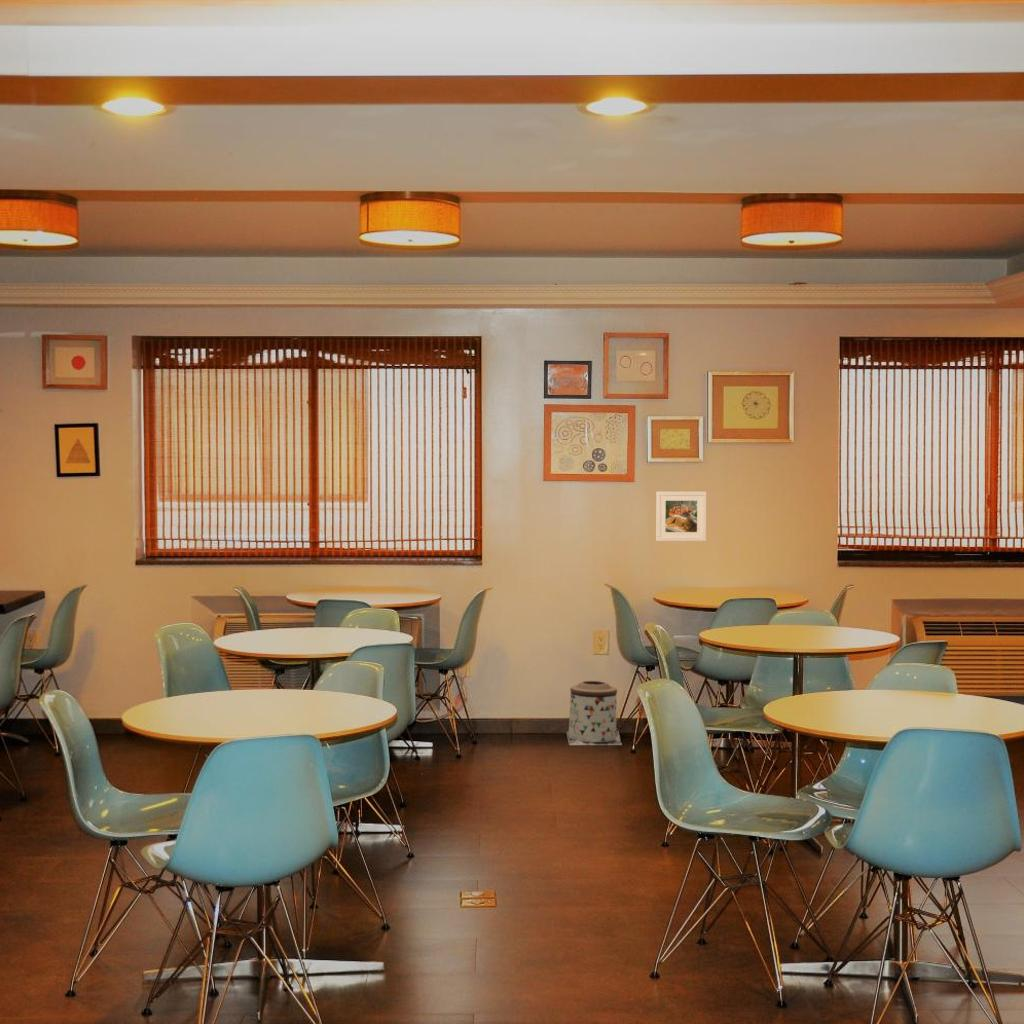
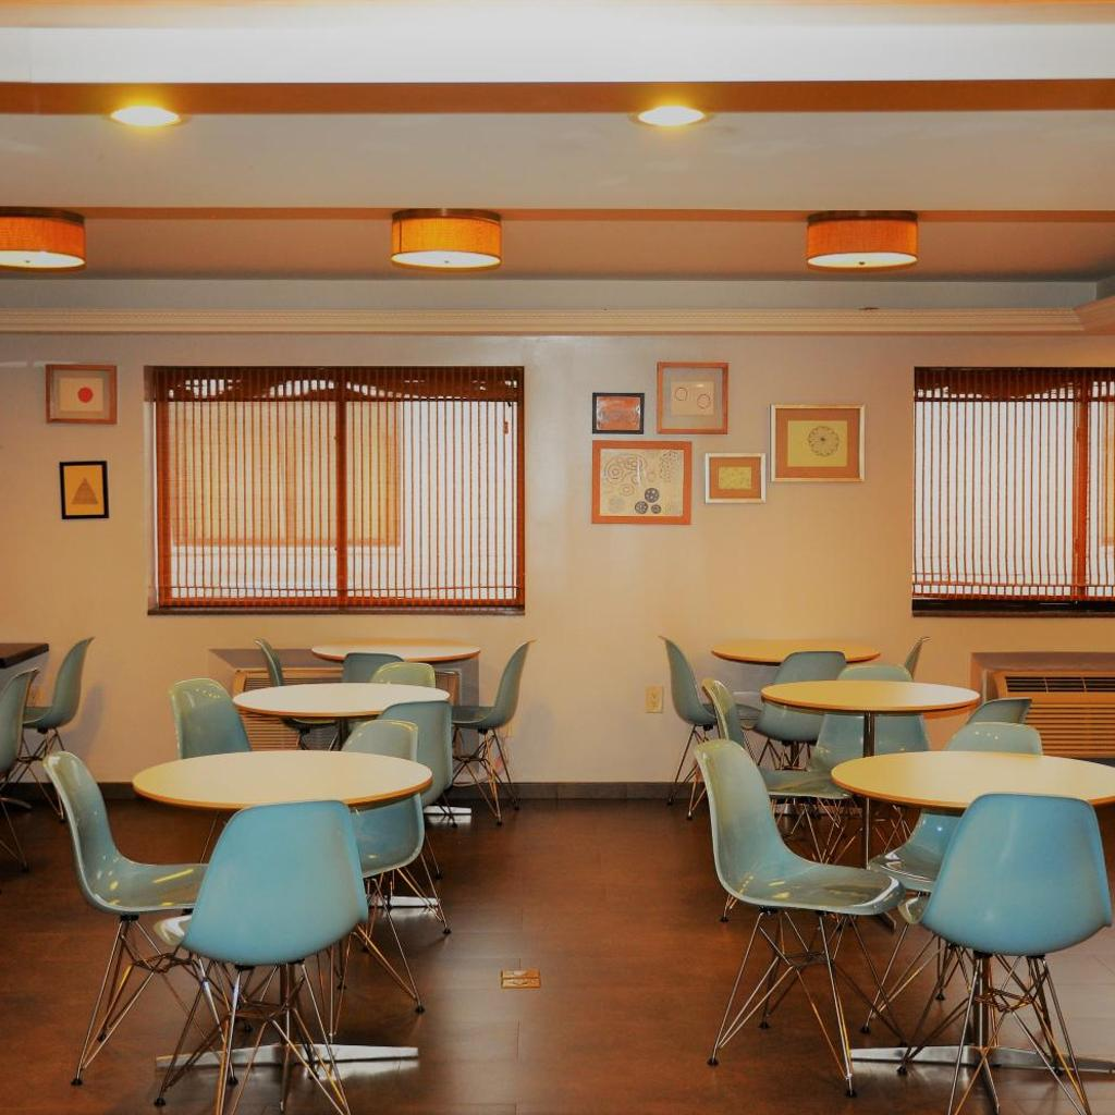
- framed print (681, 516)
- trash bin (593, 710)
